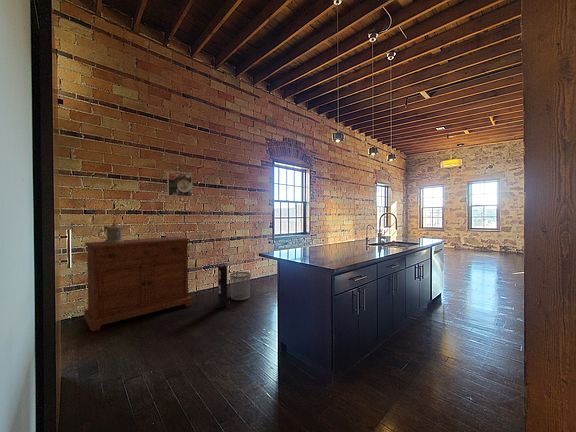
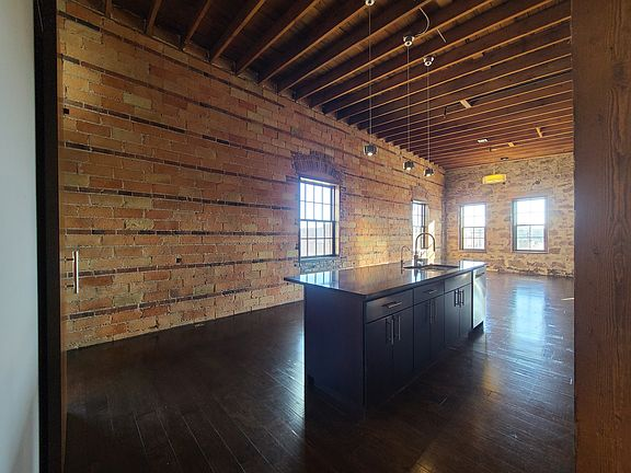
- sideboard (141, 275)
- beer mug (111, 230)
- waste bin (240, 285)
- speaker (226, 289)
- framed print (180, 184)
